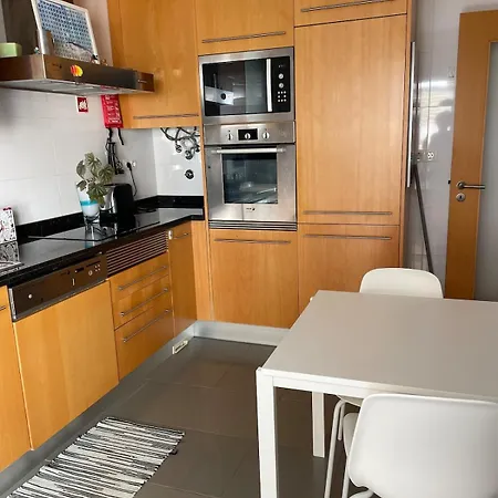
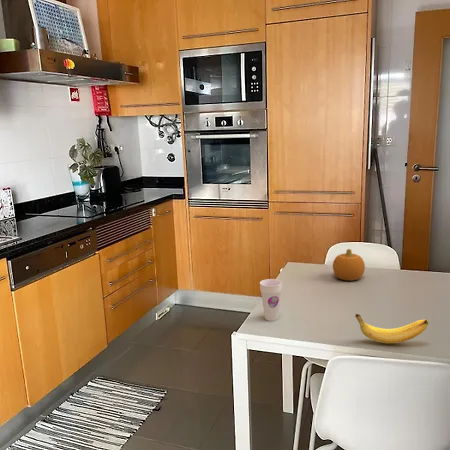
+ banana (391, 329)
+ cup (271, 300)
+ fruit (348, 263)
